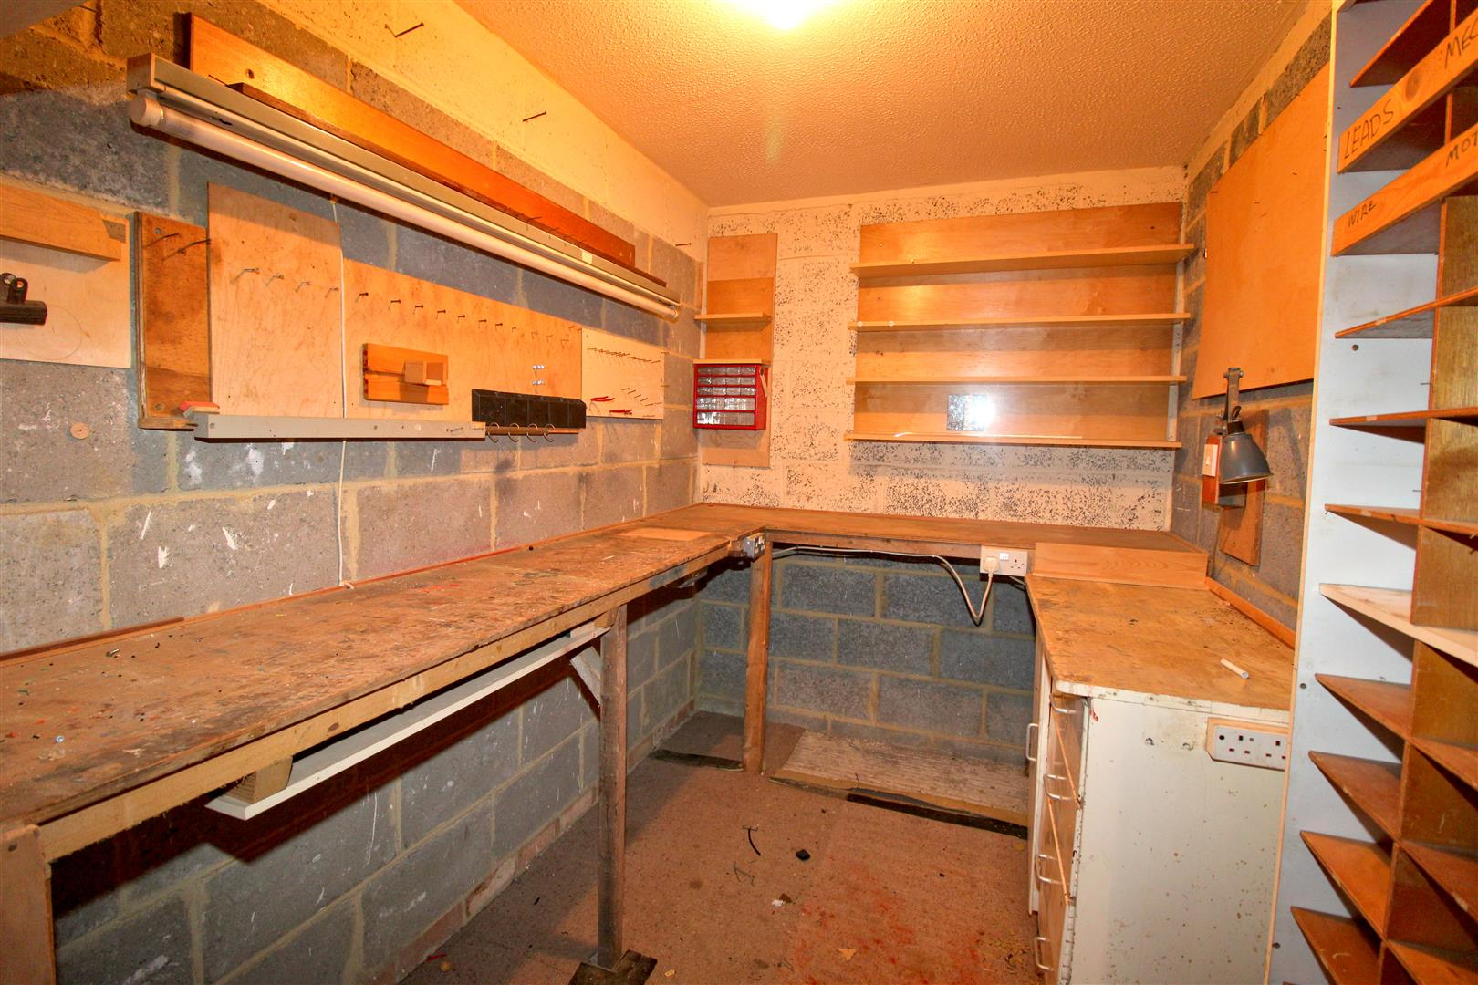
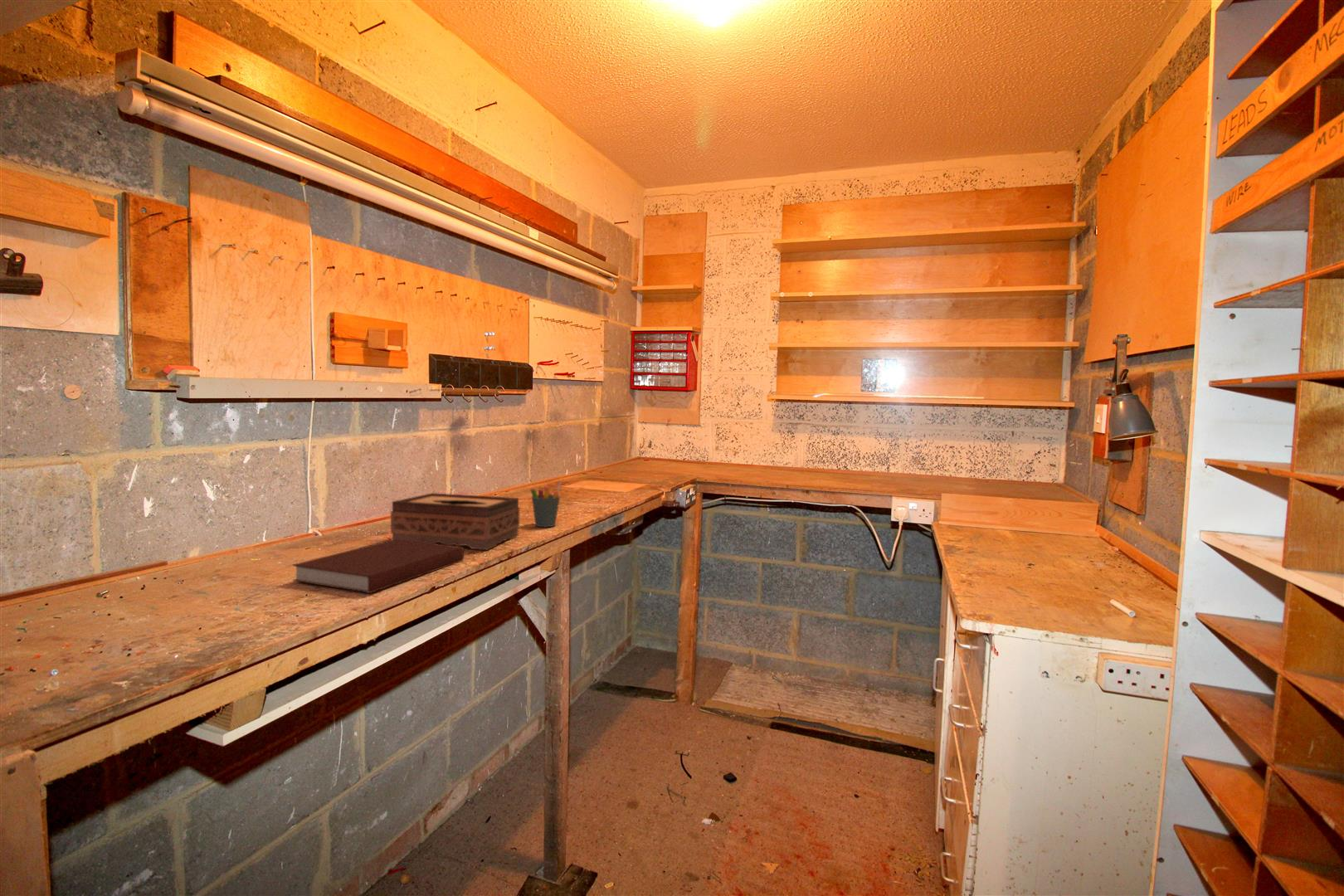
+ pen holder (545, 503)
+ notebook (384, 562)
+ tissue box (457, 519)
